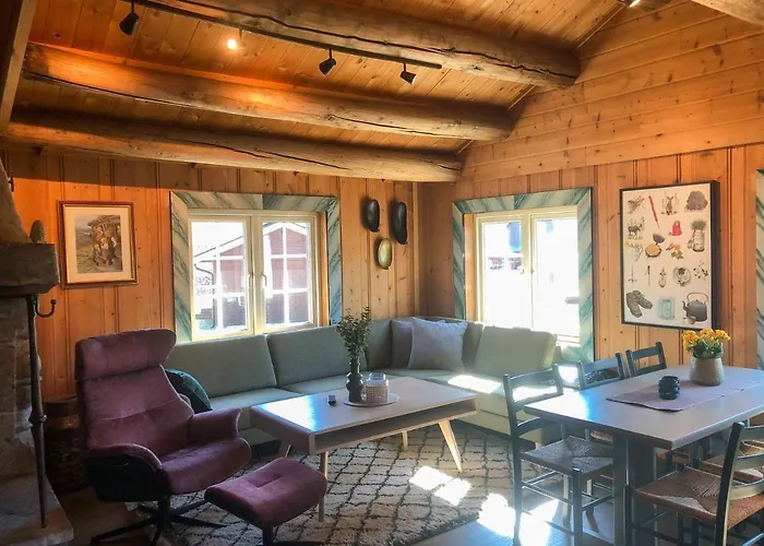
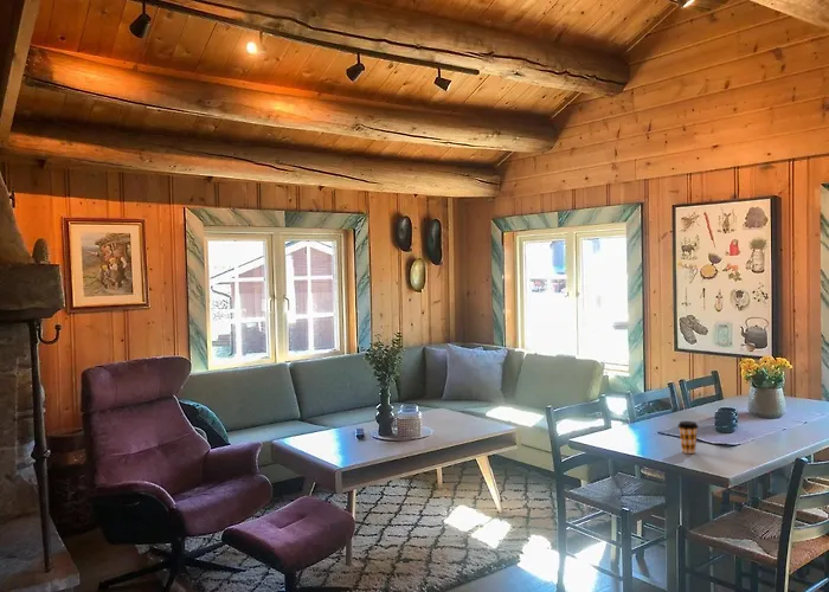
+ coffee cup (688, 437)
